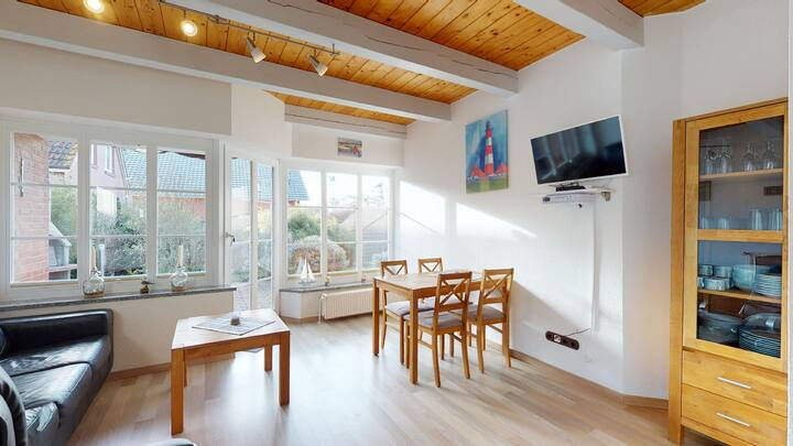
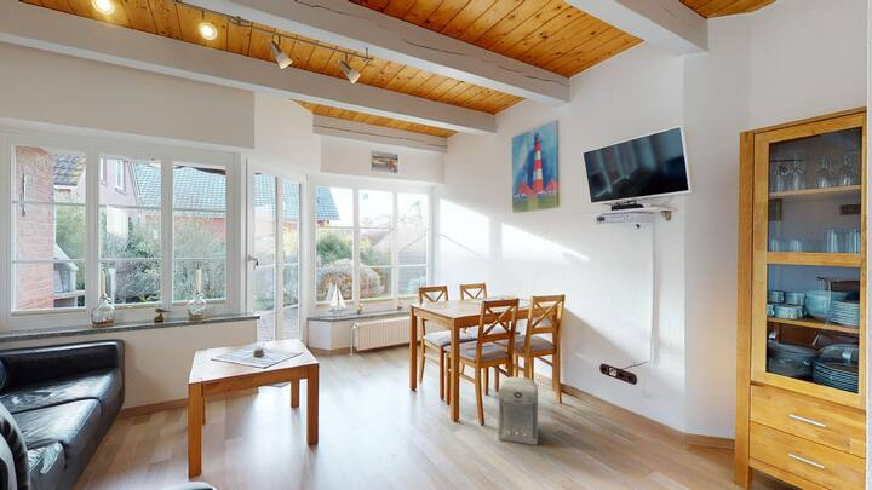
+ speaker (518, 408)
